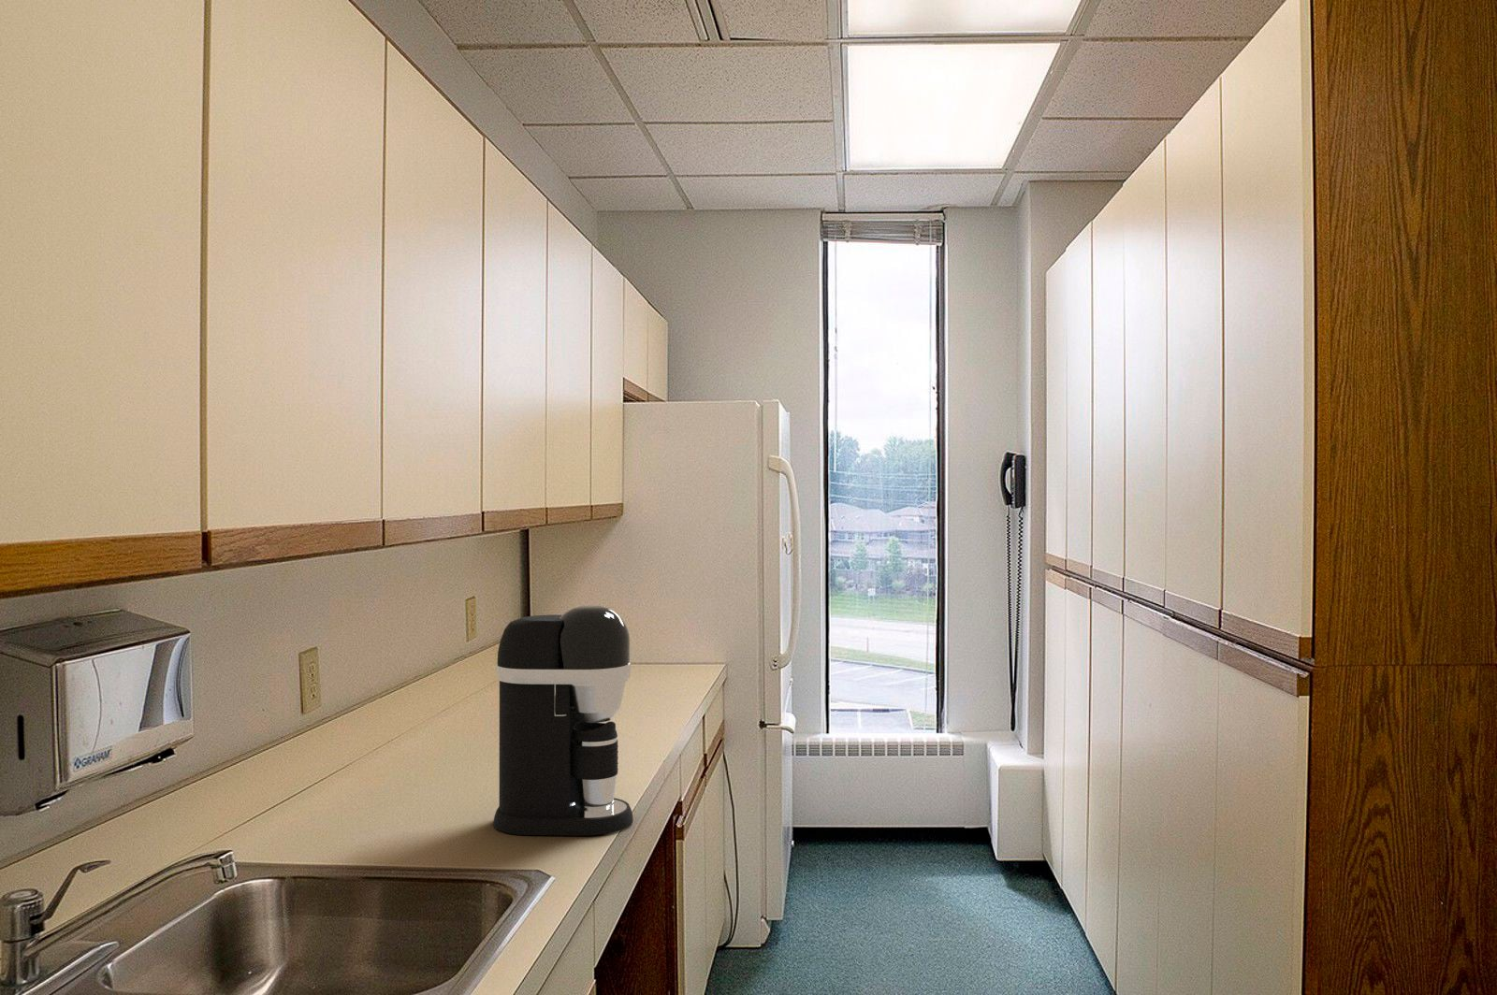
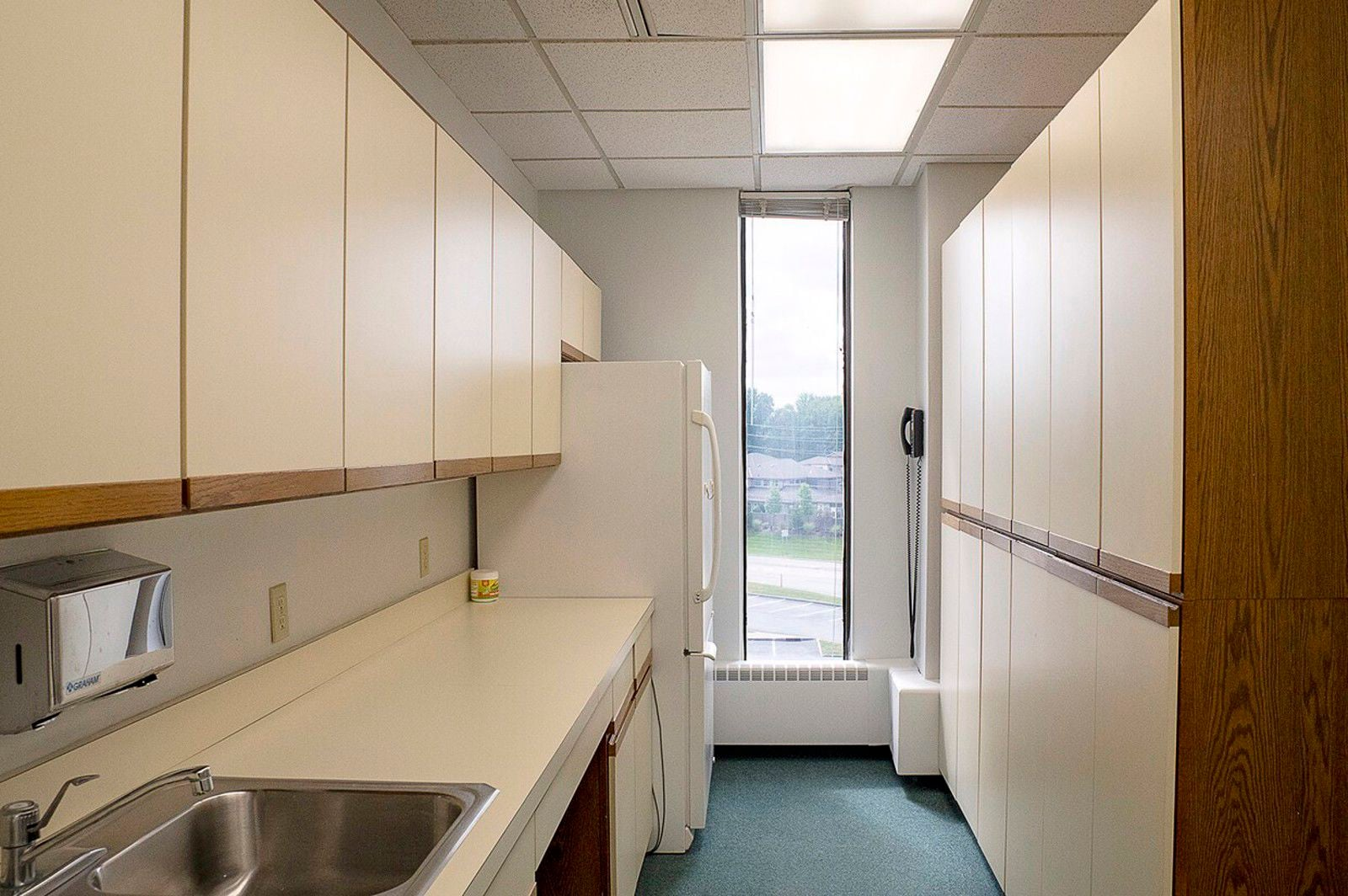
- coffee maker (563, 714)
